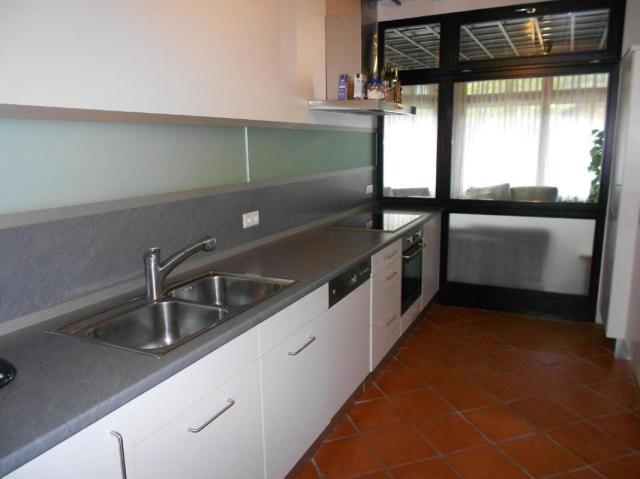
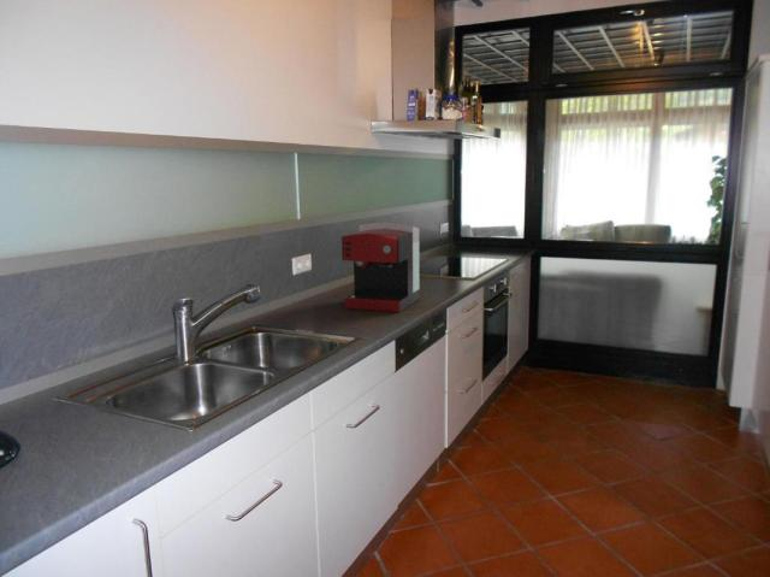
+ coffee maker (378, 265)
